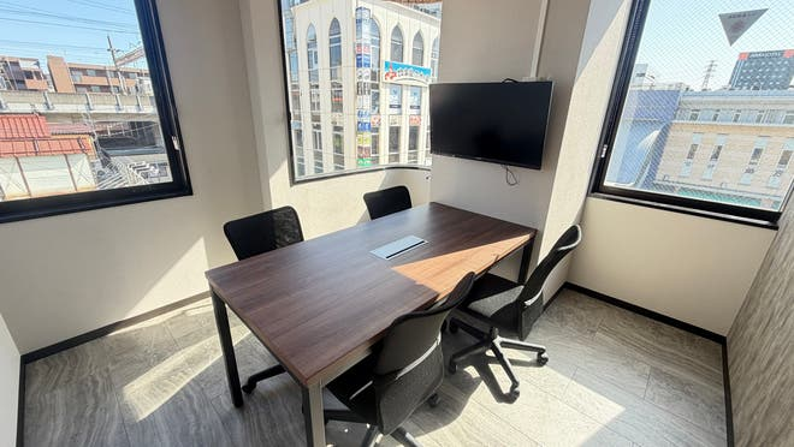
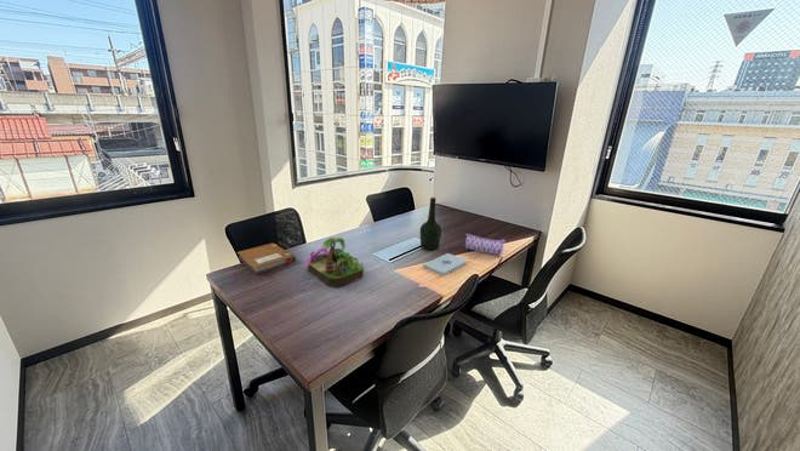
+ notepad (445, 263)
+ pencil case (484, 242)
+ notebook (267, 257)
+ bottle (430, 223)
+ plant (336, 256)
